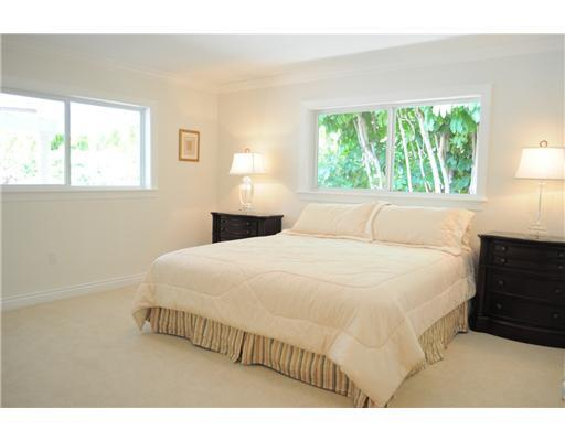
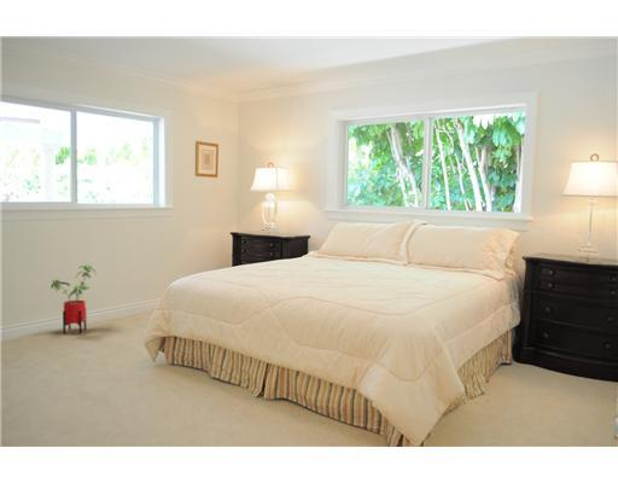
+ house plant (77, 297)
